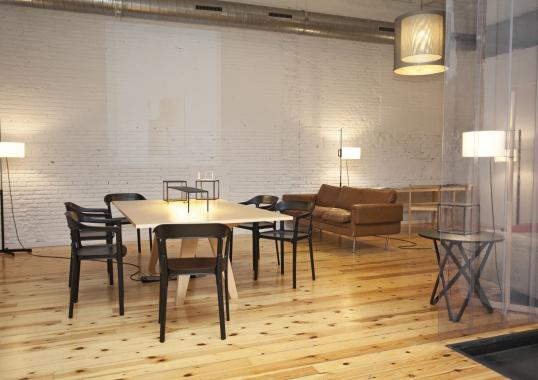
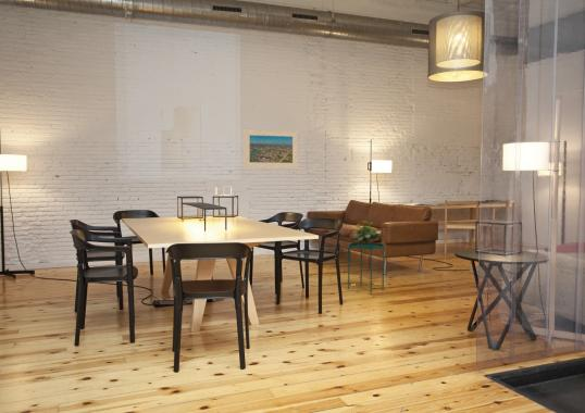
+ side table (361, 266)
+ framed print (271, 149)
+ flowering plant (368, 233)
